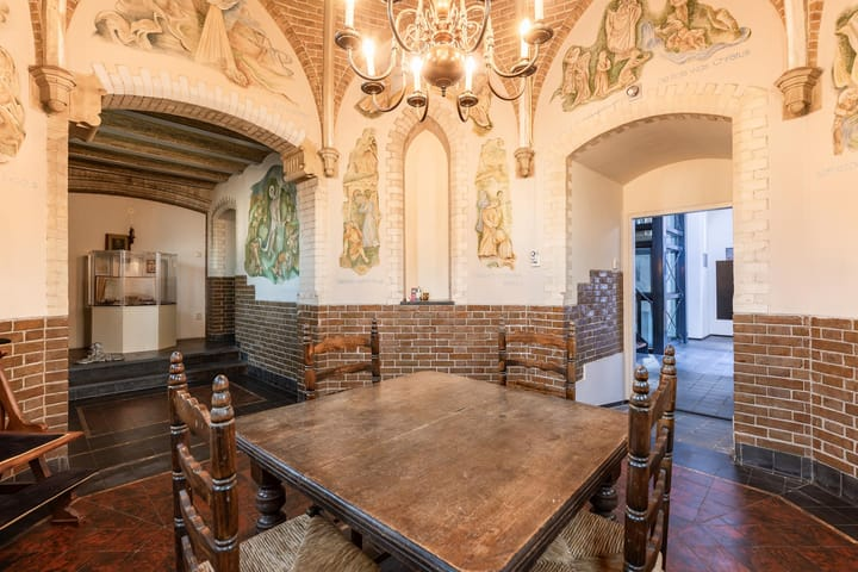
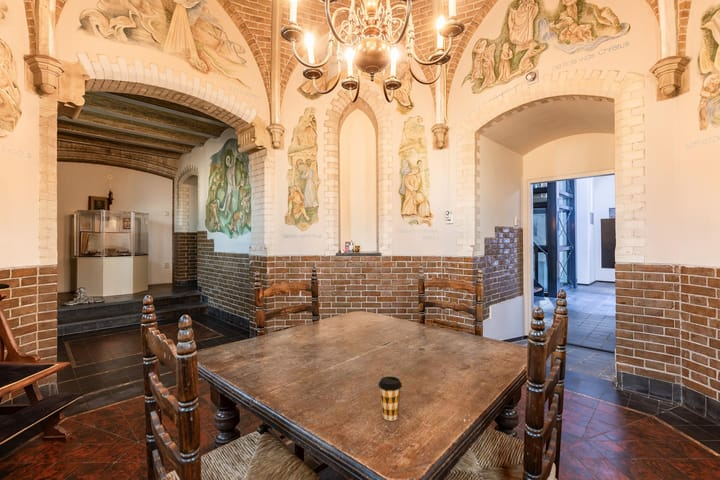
+ coffee cup (390, 398)
